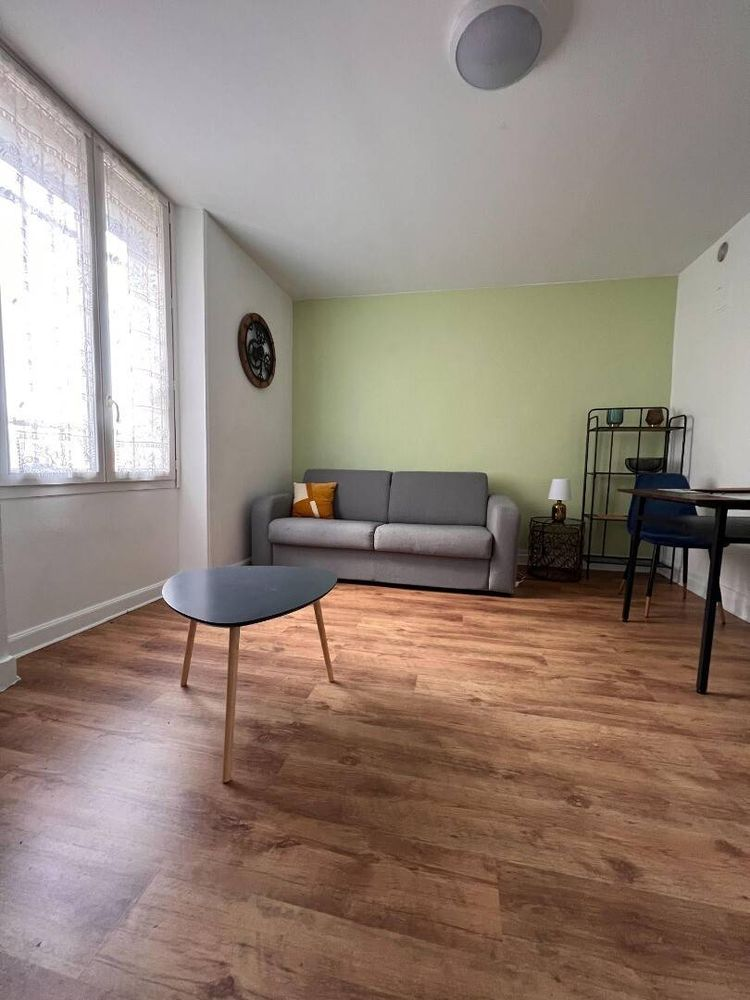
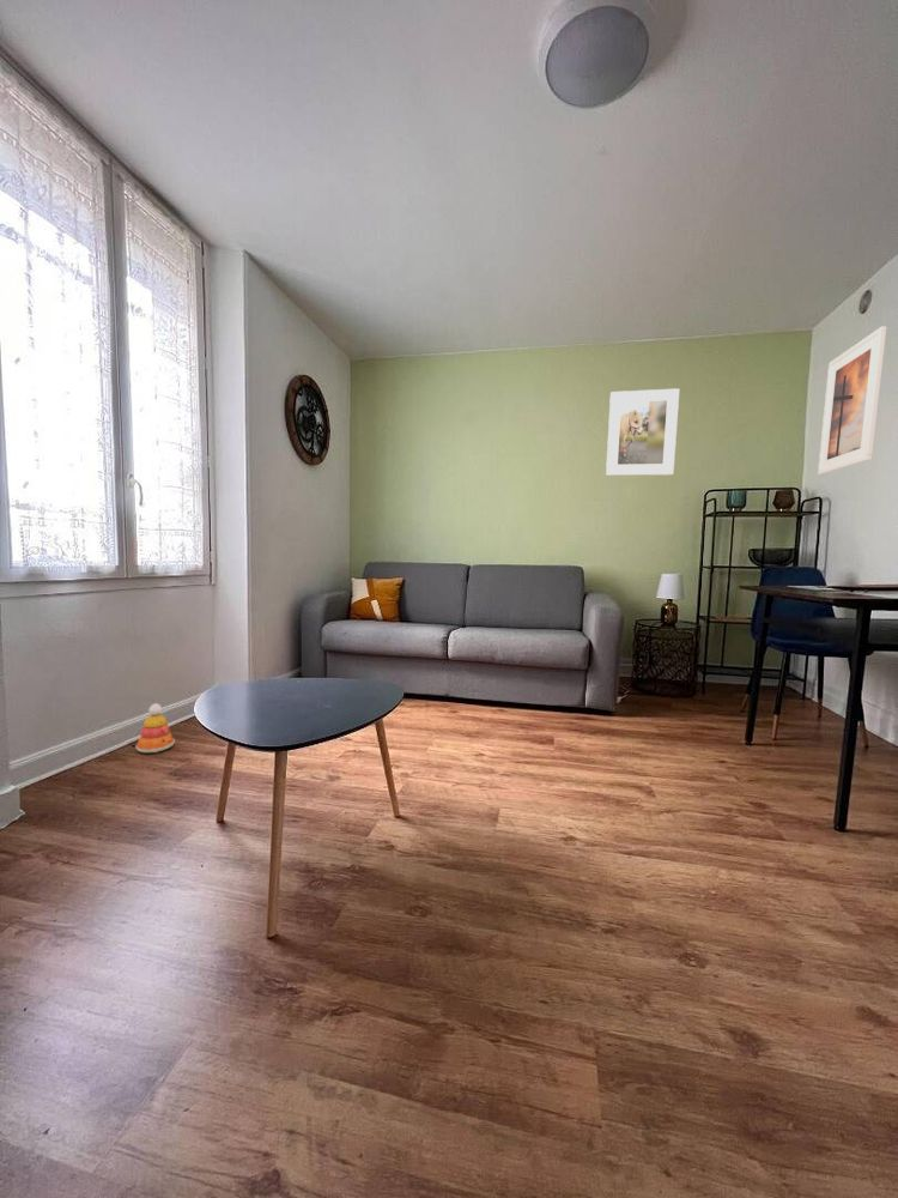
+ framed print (642, 432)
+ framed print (848, 407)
+ stacking toy (154, 726)
